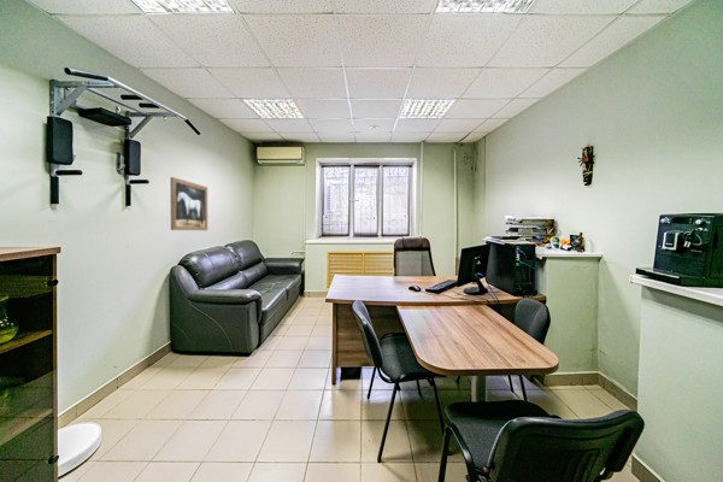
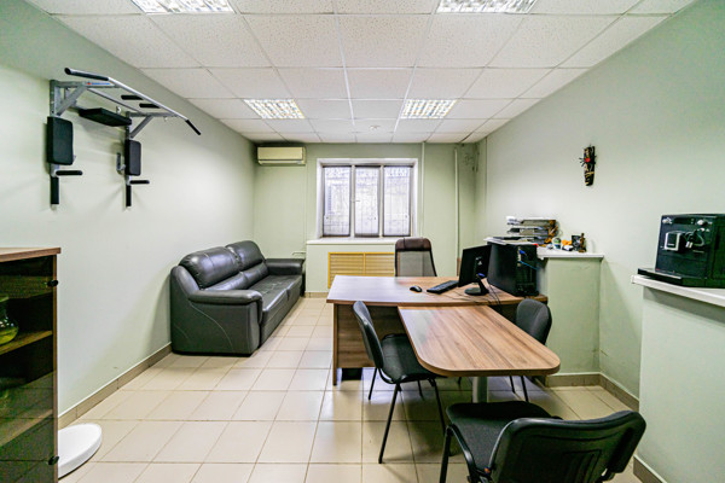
- wall art (190, 206)
